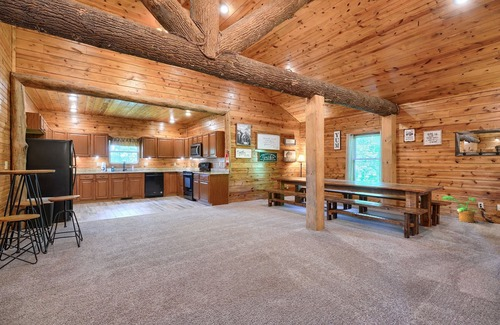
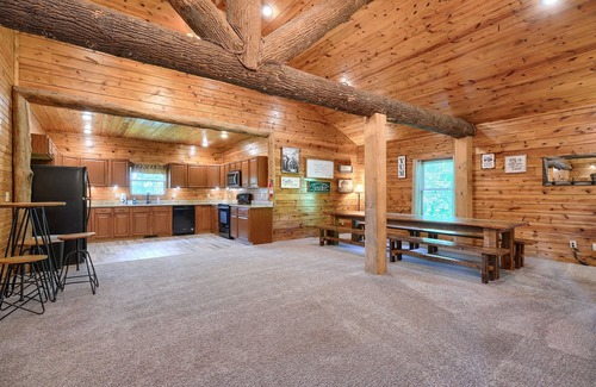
- potted plant (461, 208)
